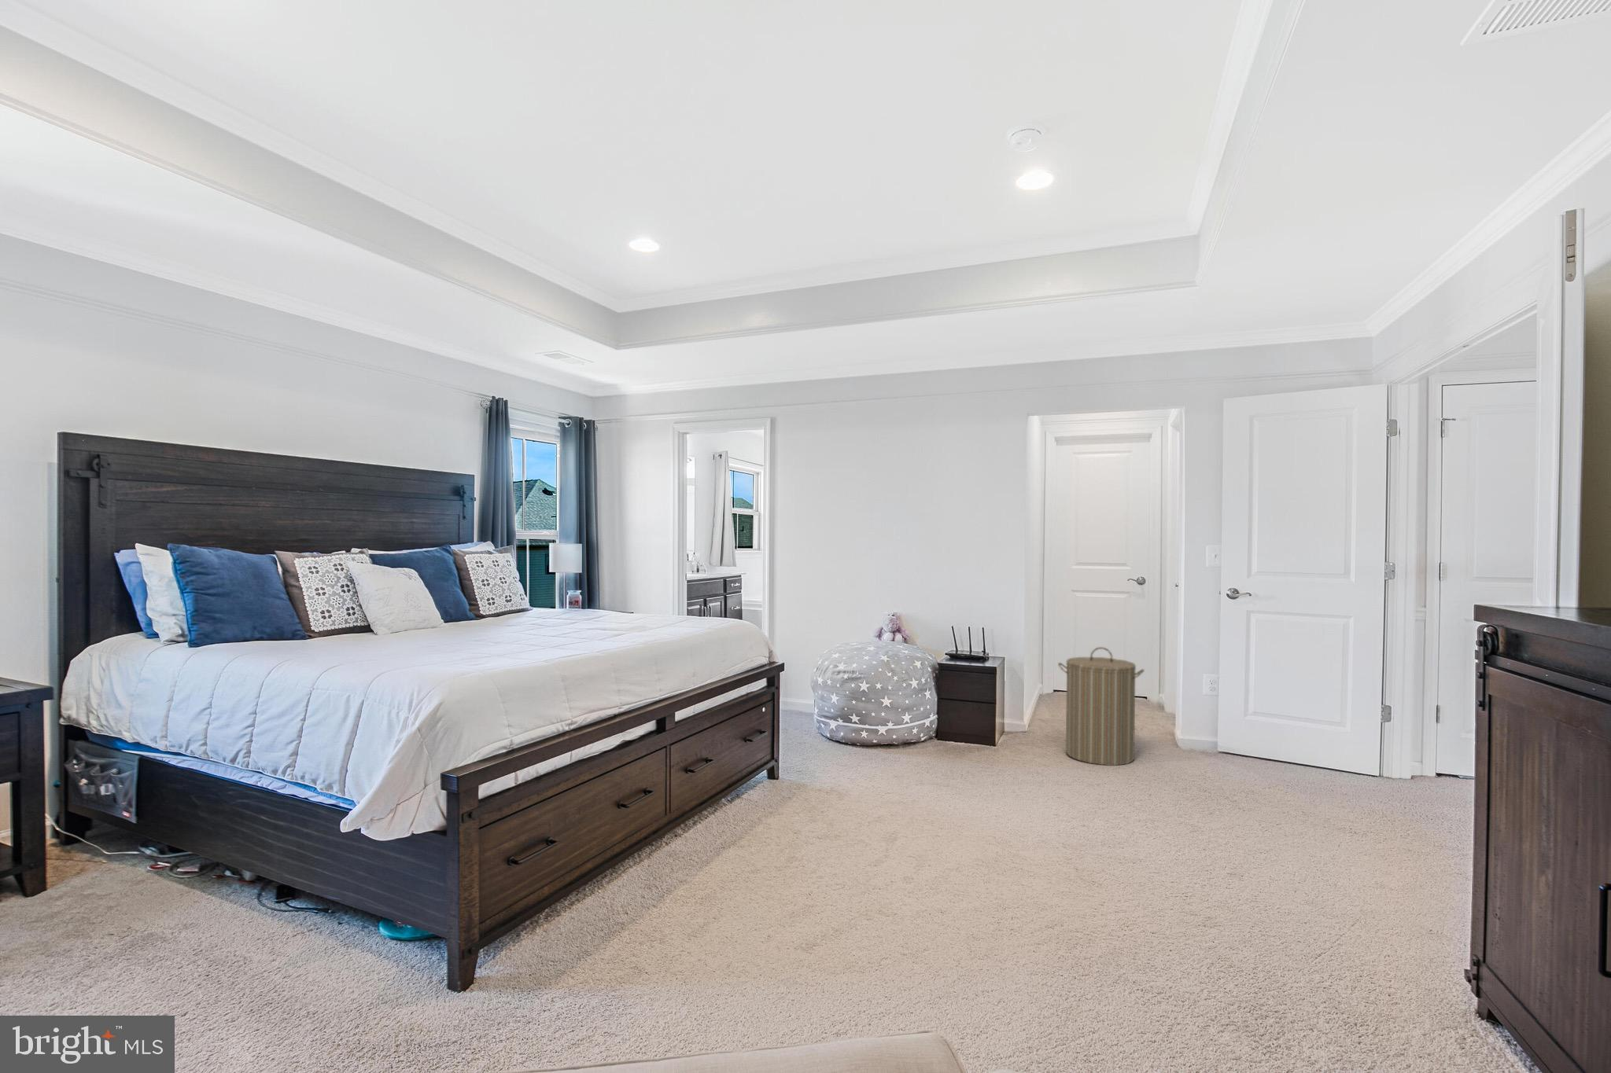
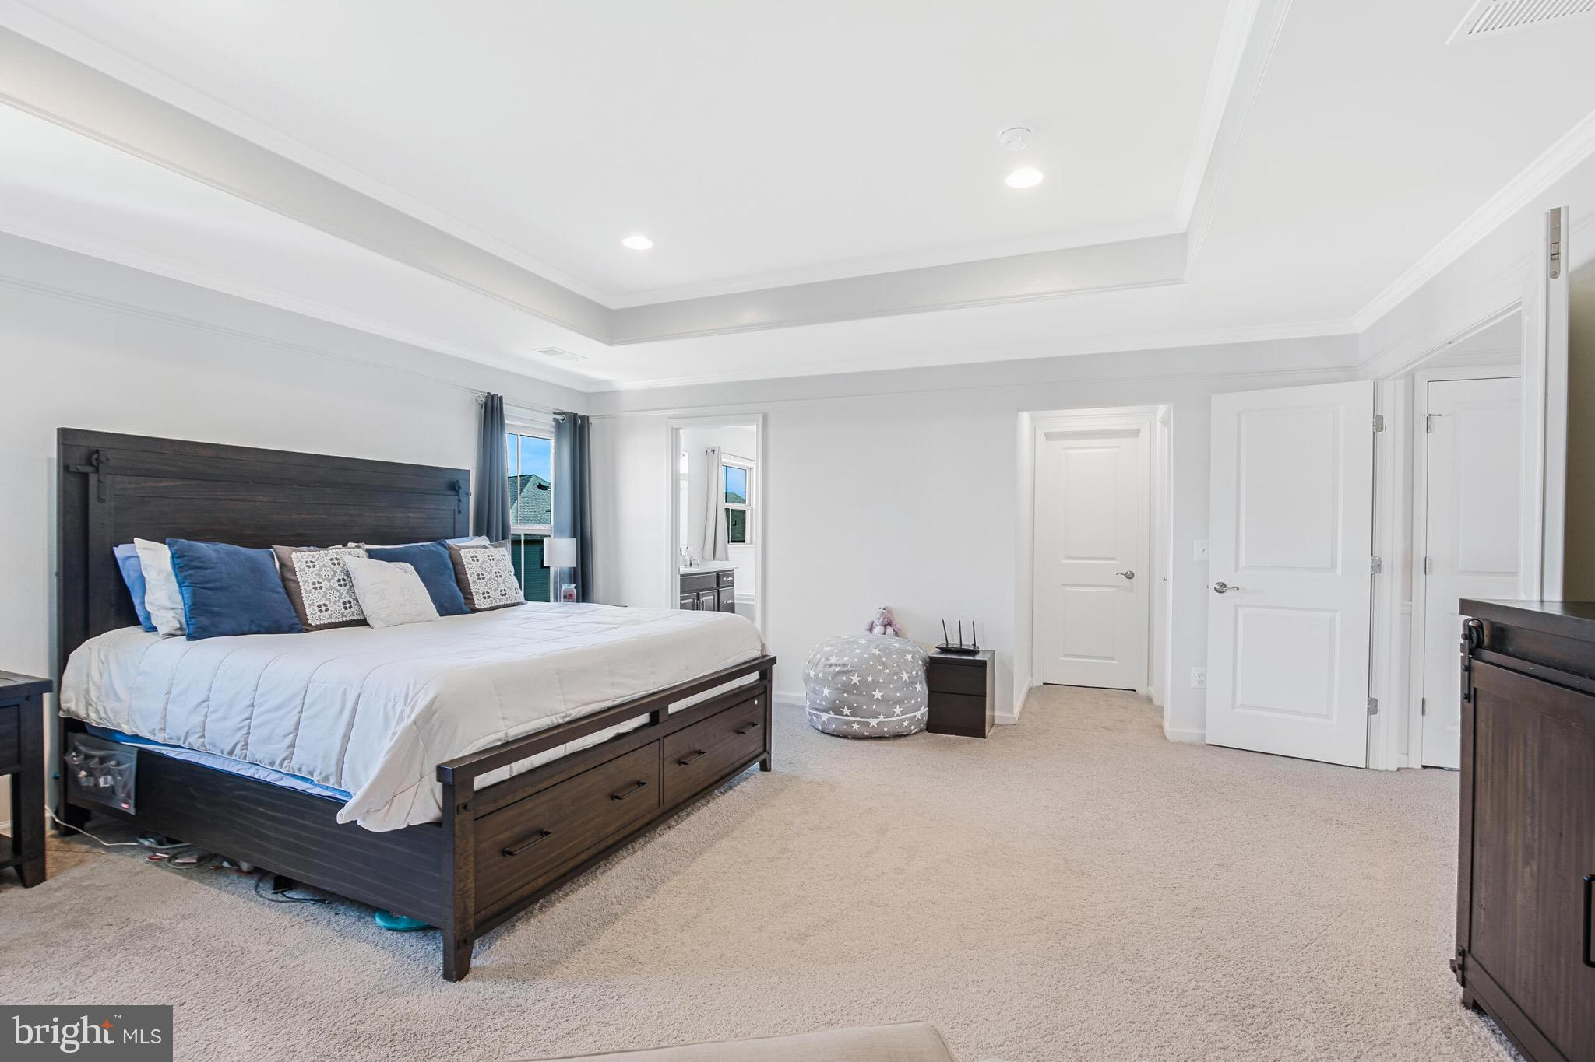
- laundry hamper (1100, 702)
